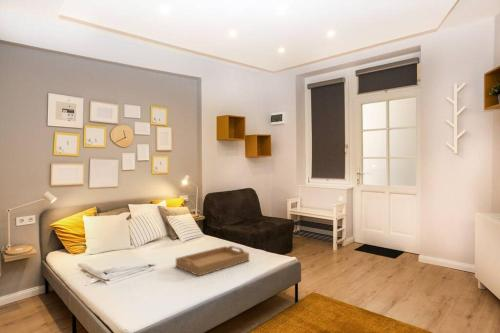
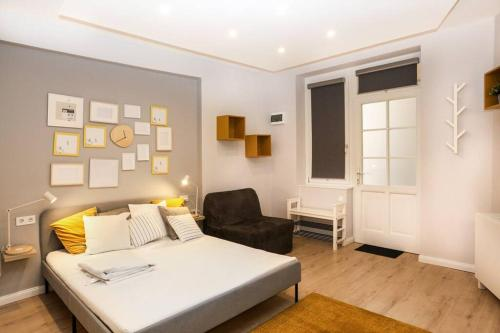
- serving tray (213, 258)
